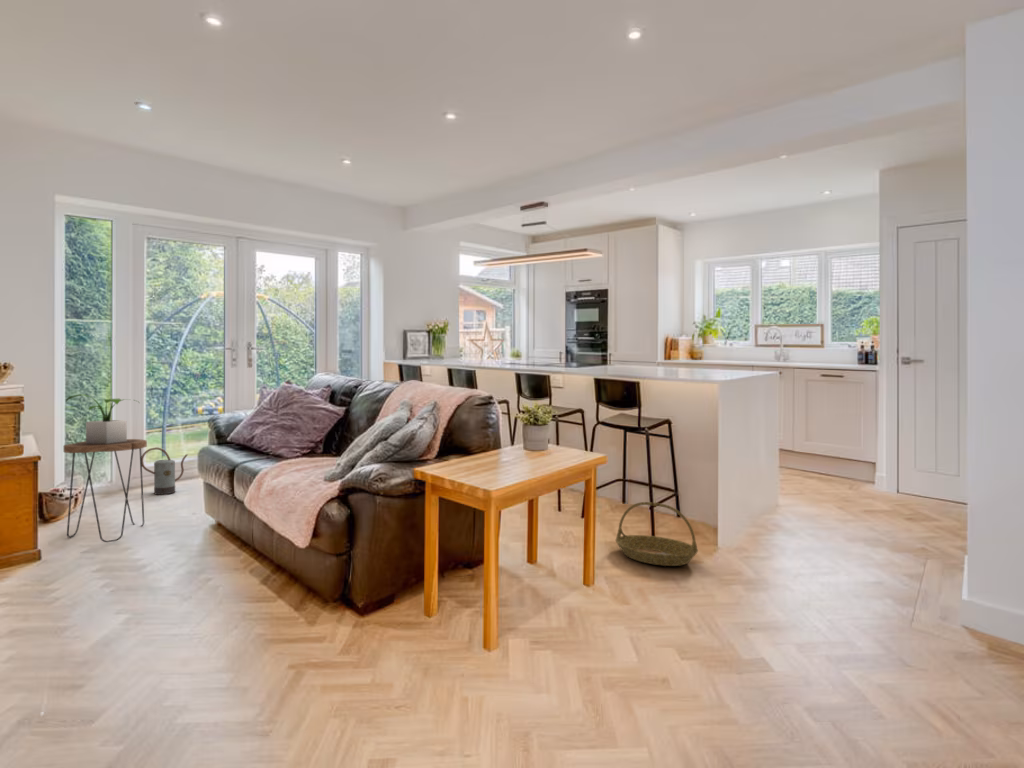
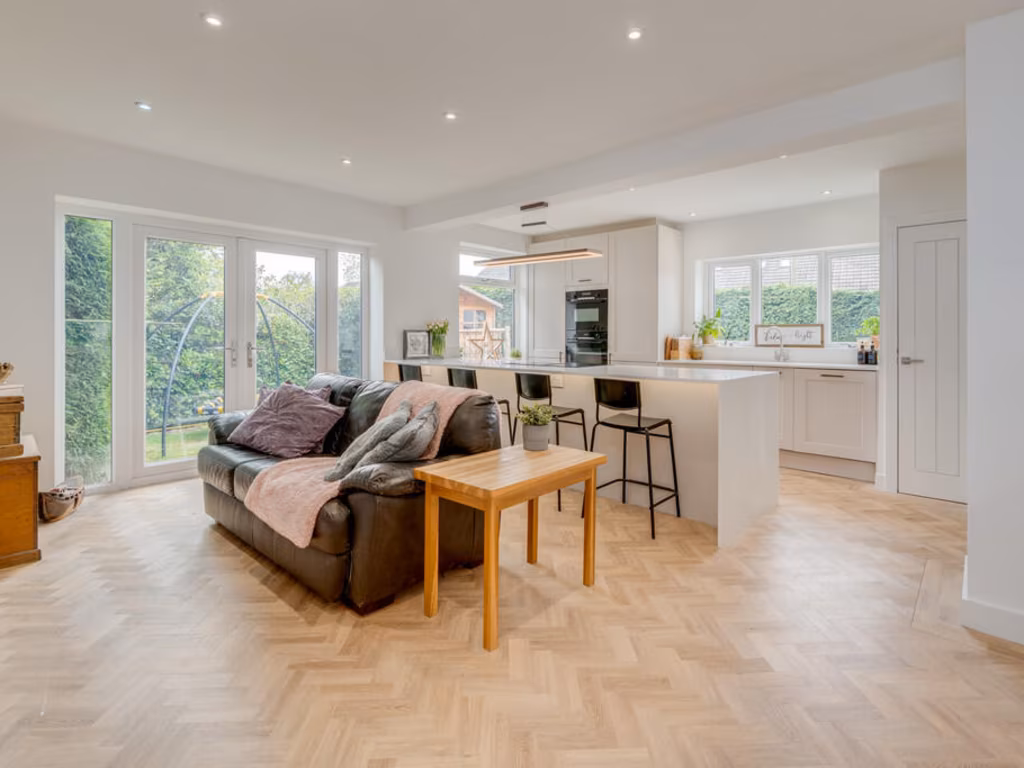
- side table (93, 492)
- watering can (165, 469)
- basket (655, 536)
- potted plant (104, 418)
